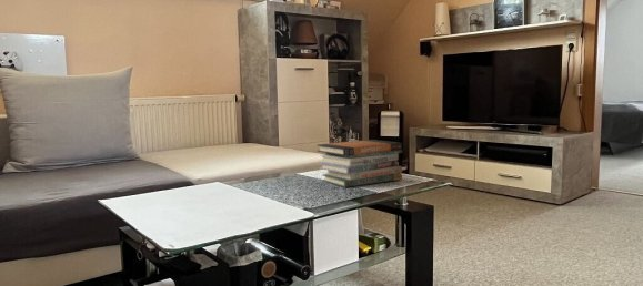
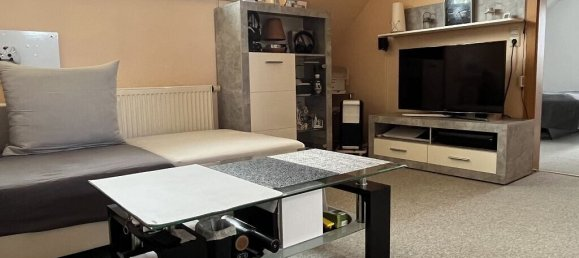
- book stack (360, 162)
